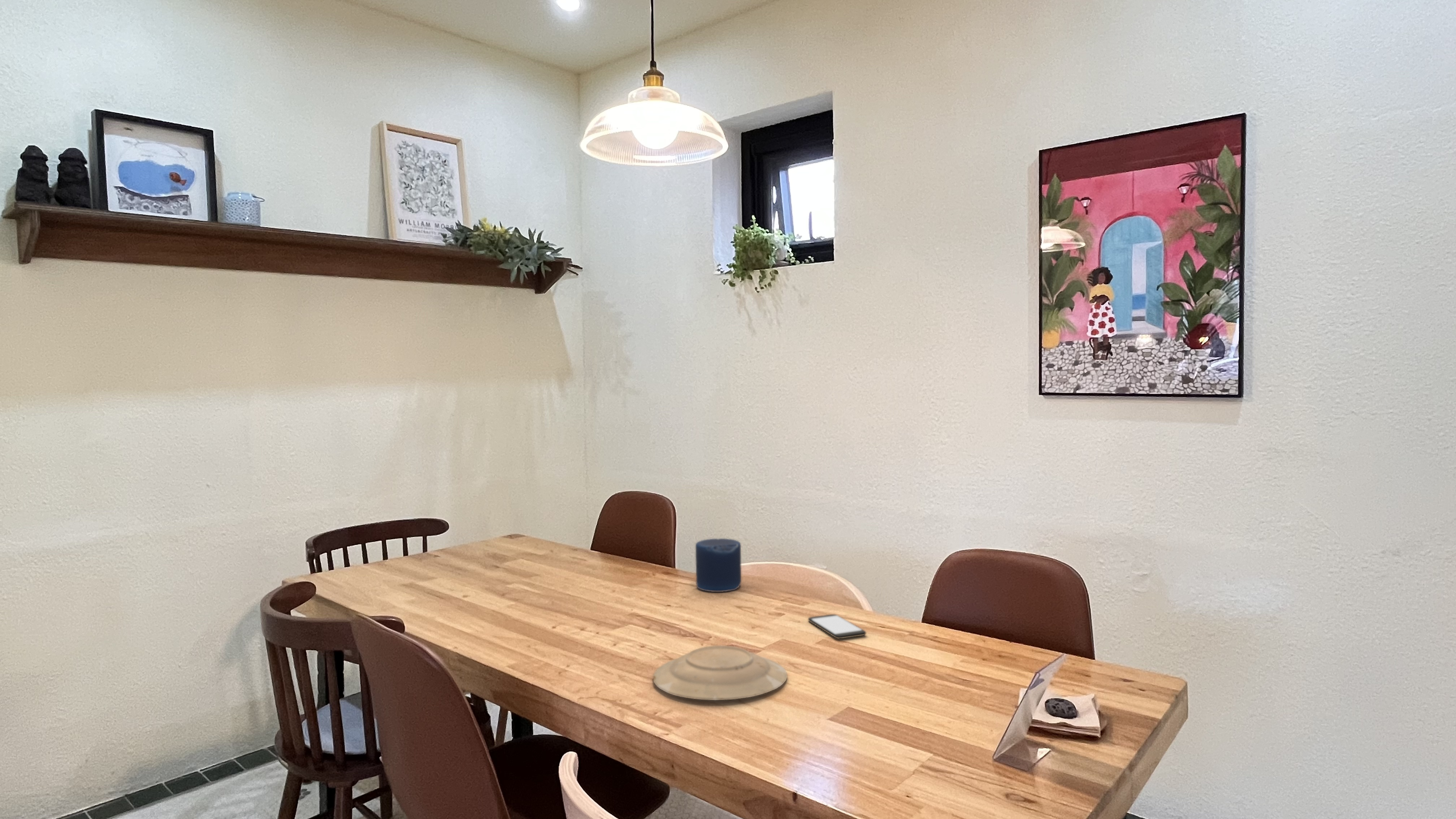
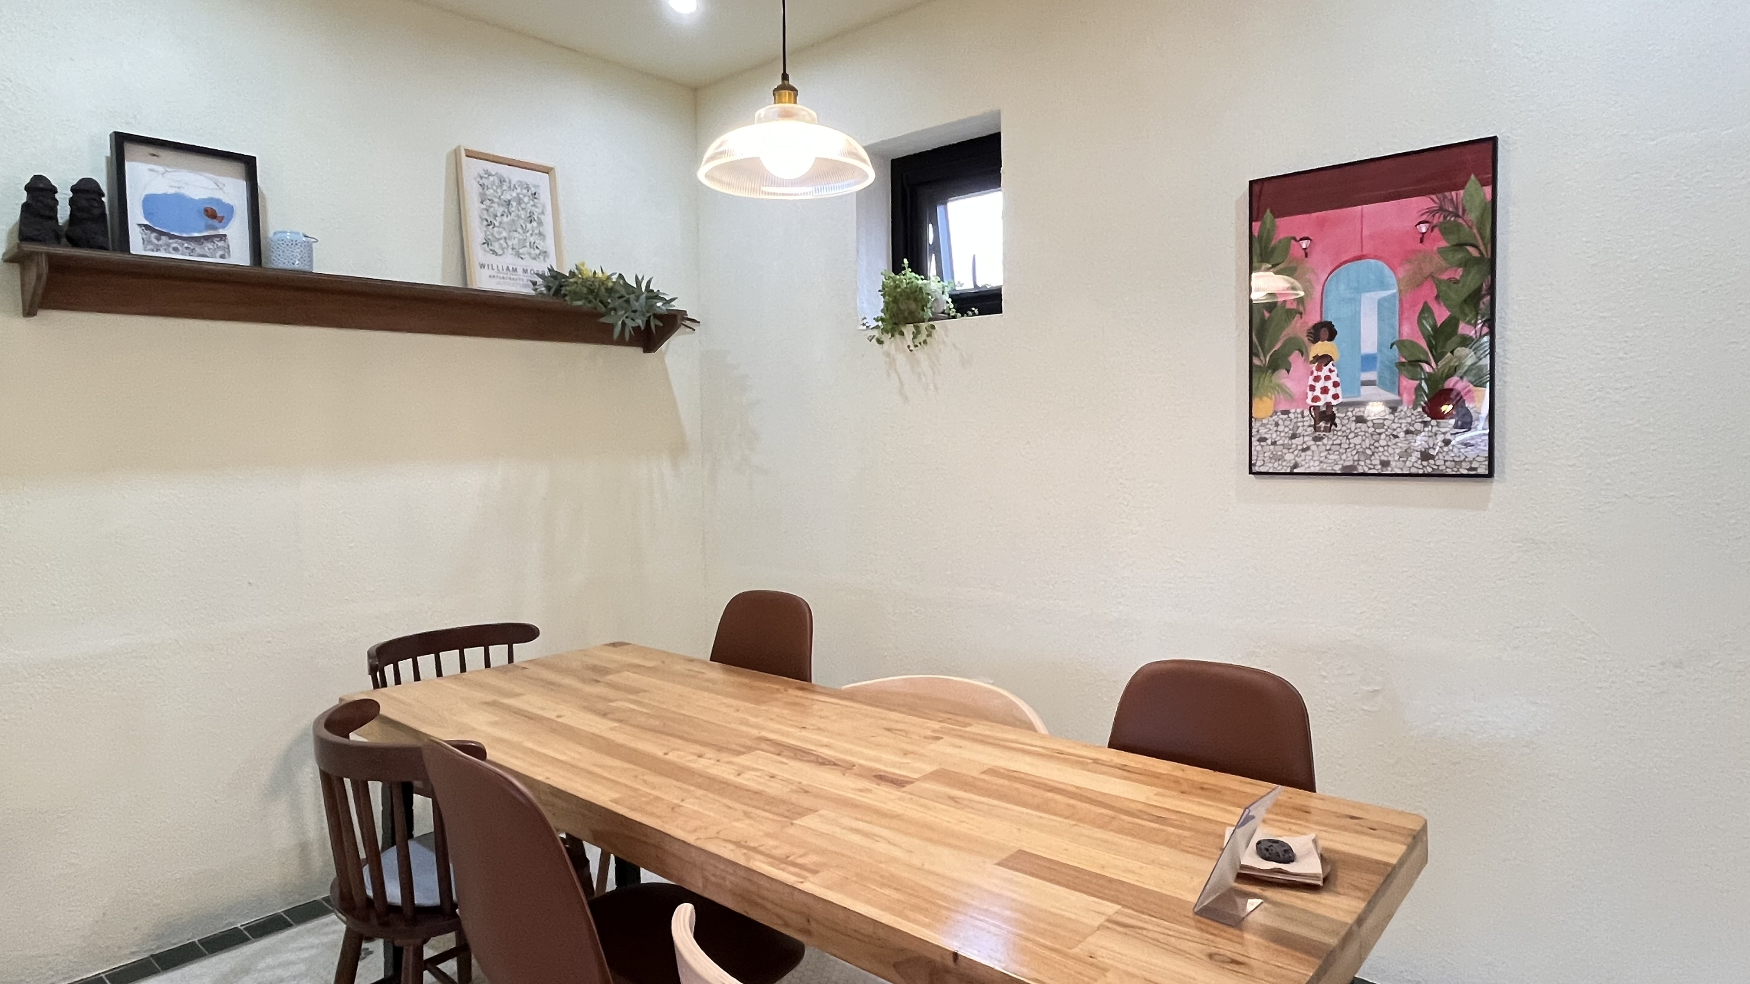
- candle (718, 564)
- plate (720, 666)
- smartphone (836, 626)
